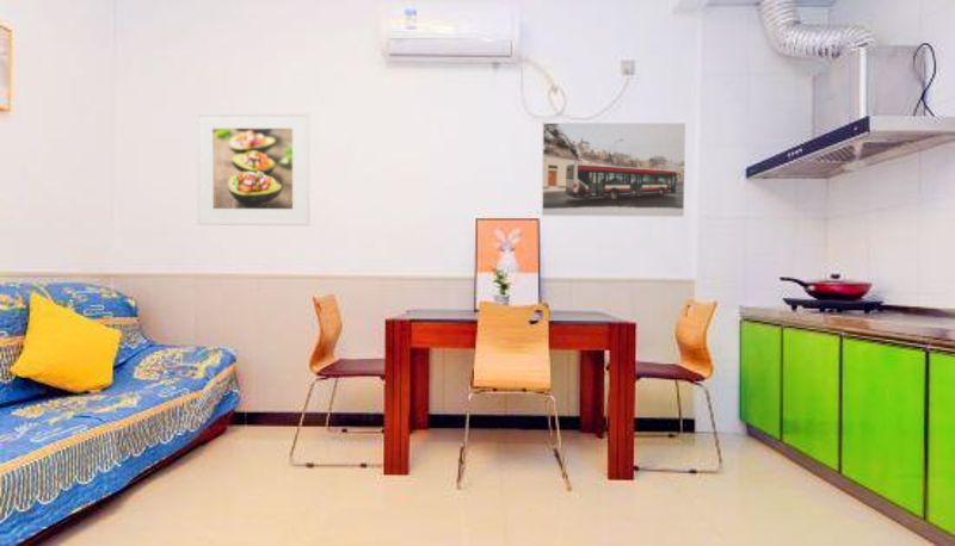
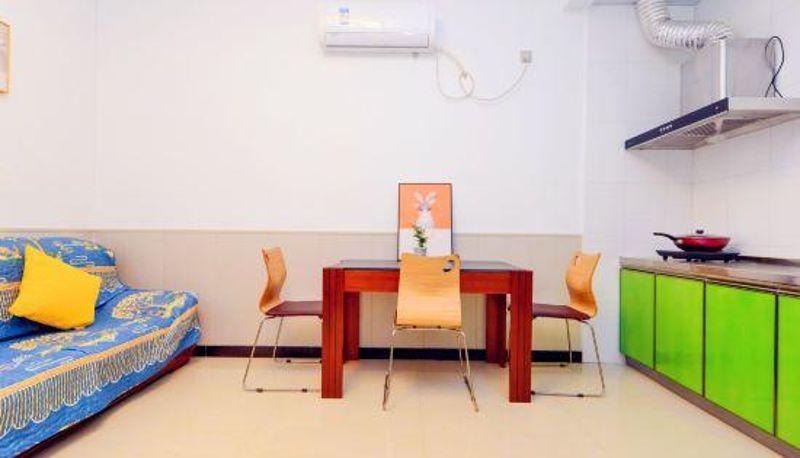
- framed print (612, 169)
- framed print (253, 168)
